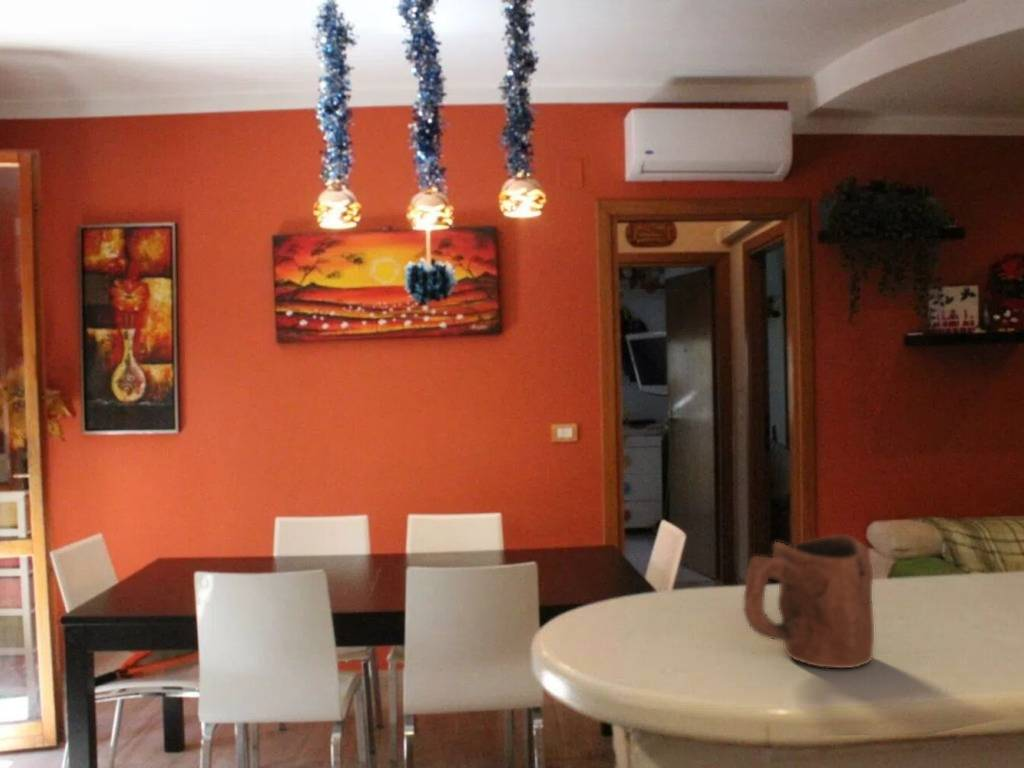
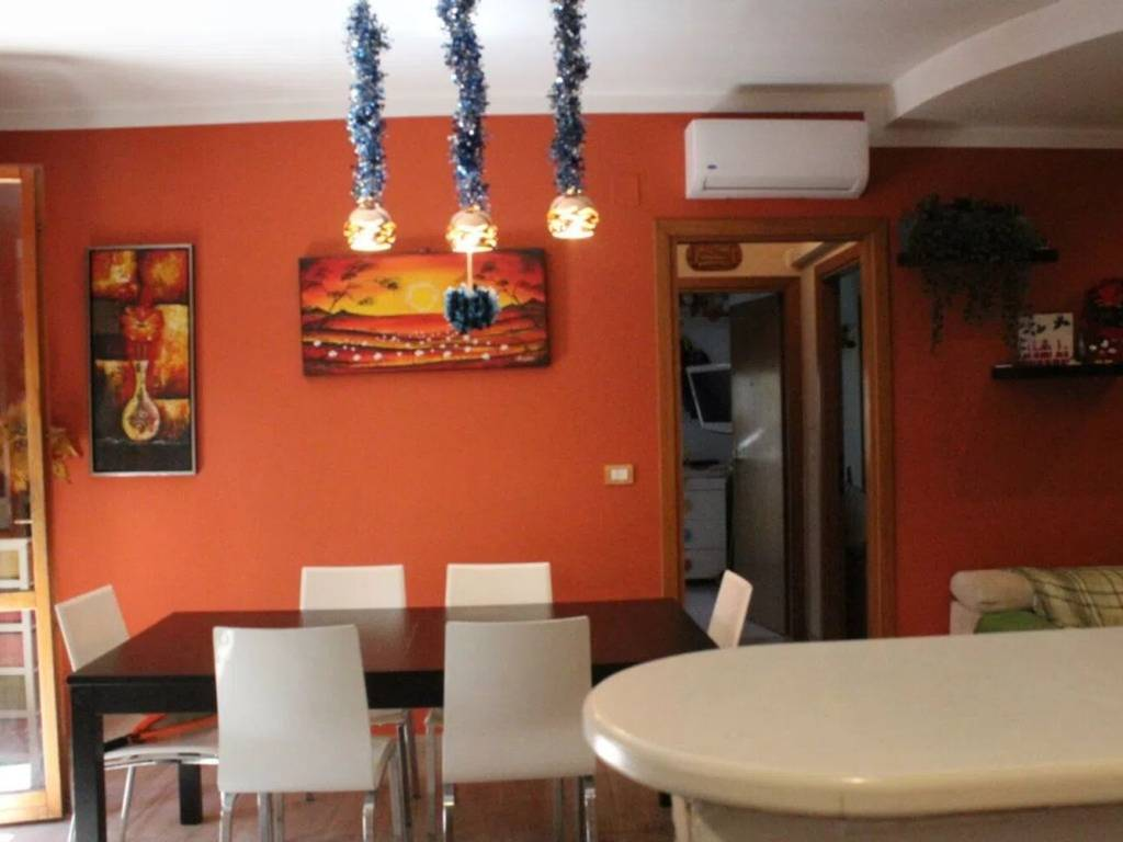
- mug (803, 601)
